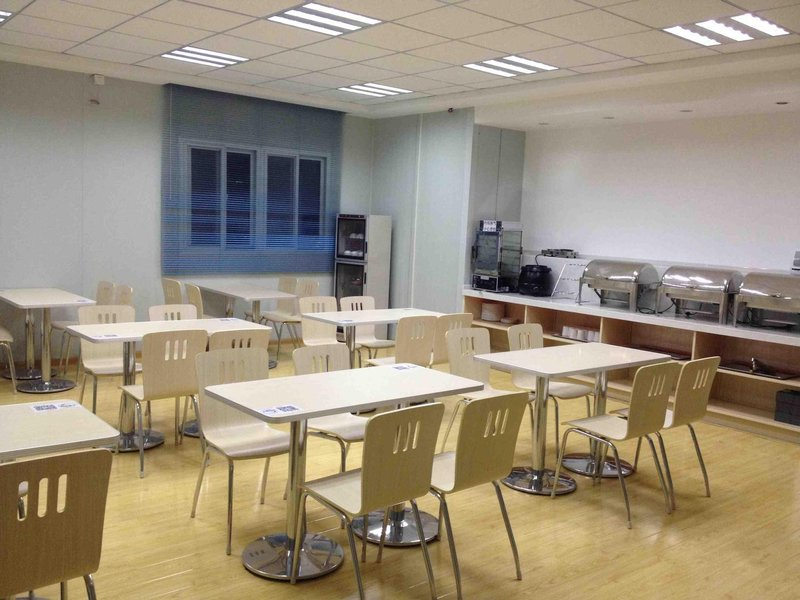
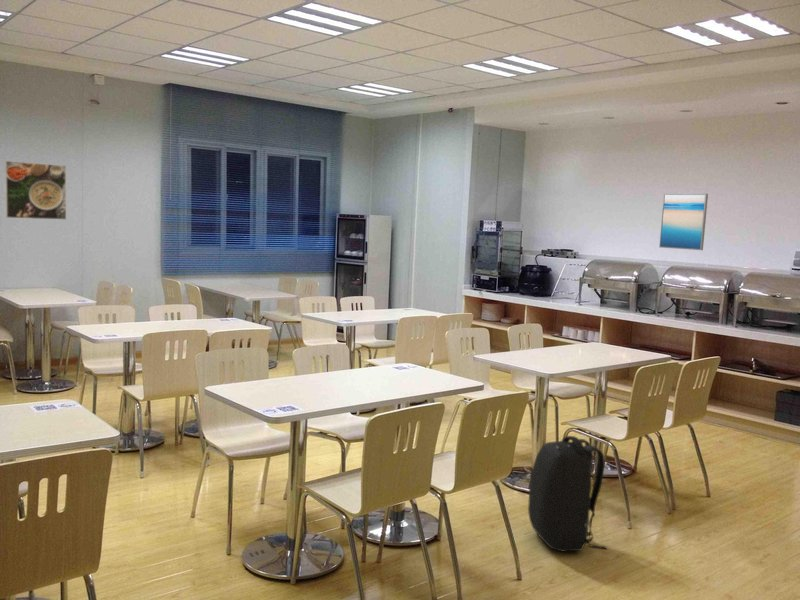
+ wall art (682, 221)
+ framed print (36, 191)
+ backpack (569, 489)
